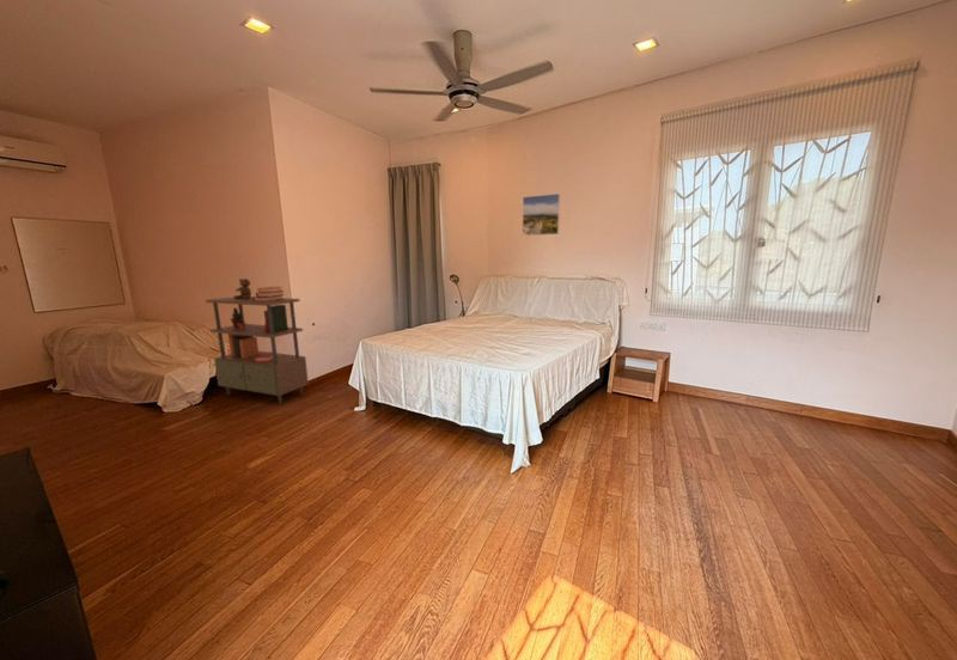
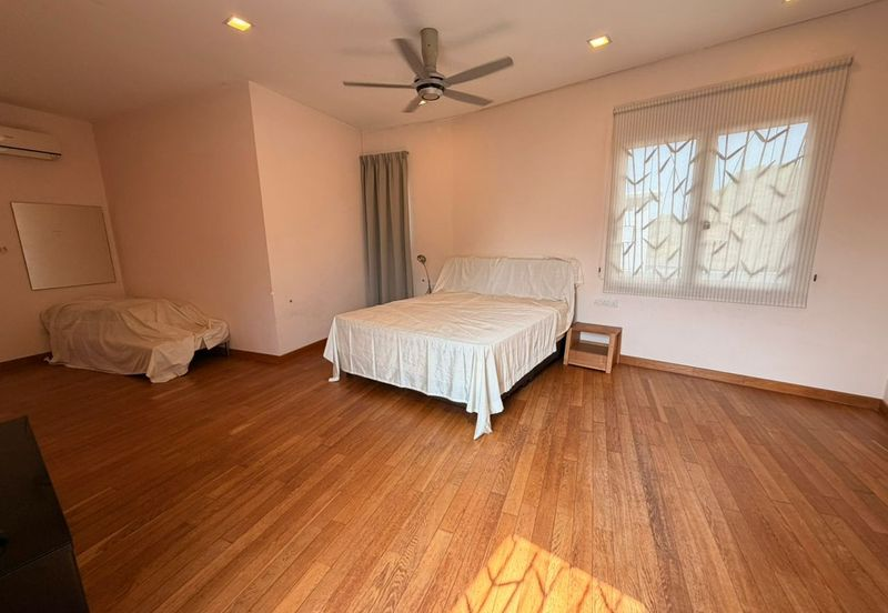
- shelving unit (256, 338)
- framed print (541, 215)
